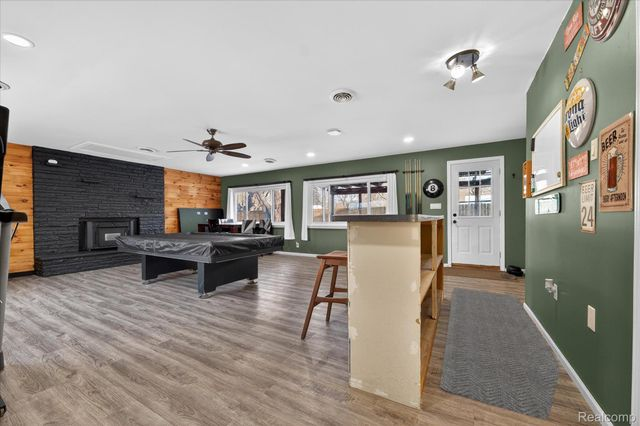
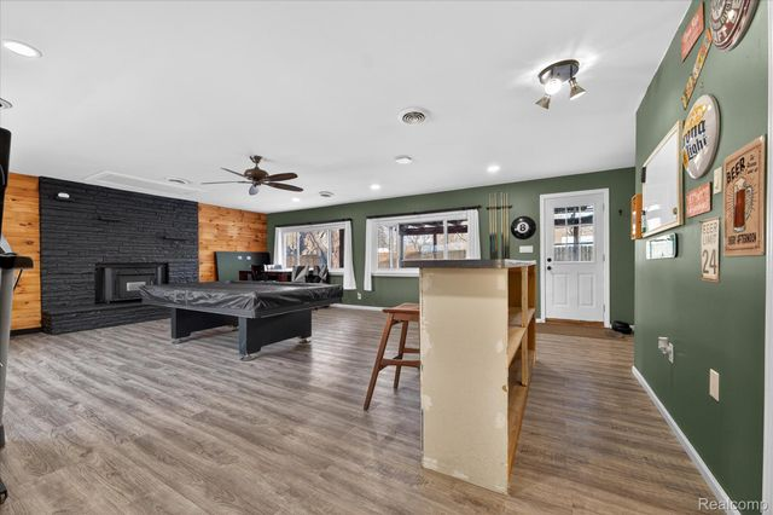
- rug (491, 325)
